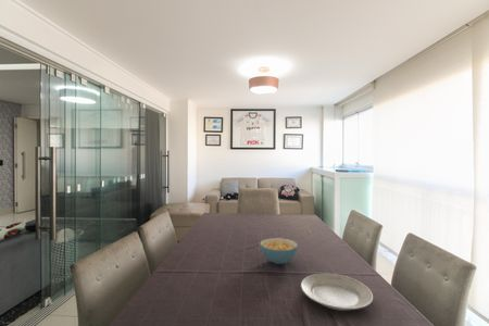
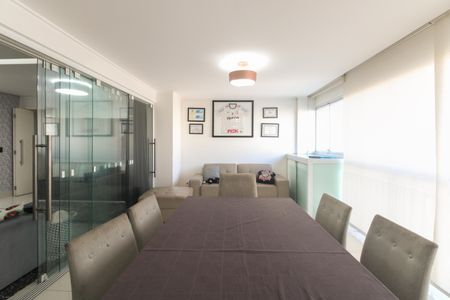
- cereal bowl (278, 252)
- plate (335, 292)
